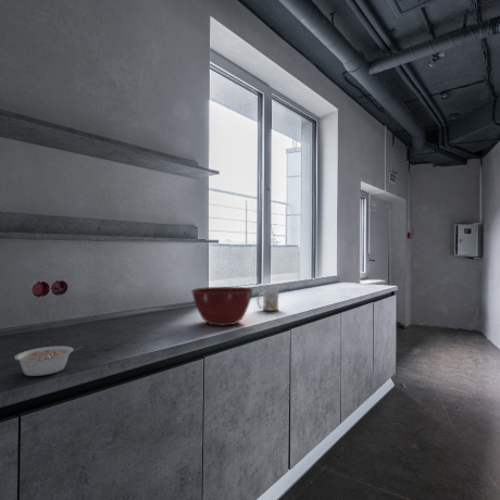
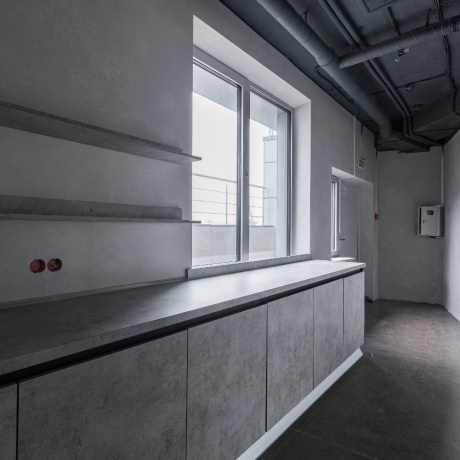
- mixing bowl (222, 305)
- mug (268, 300)
- legume (47, 359)
